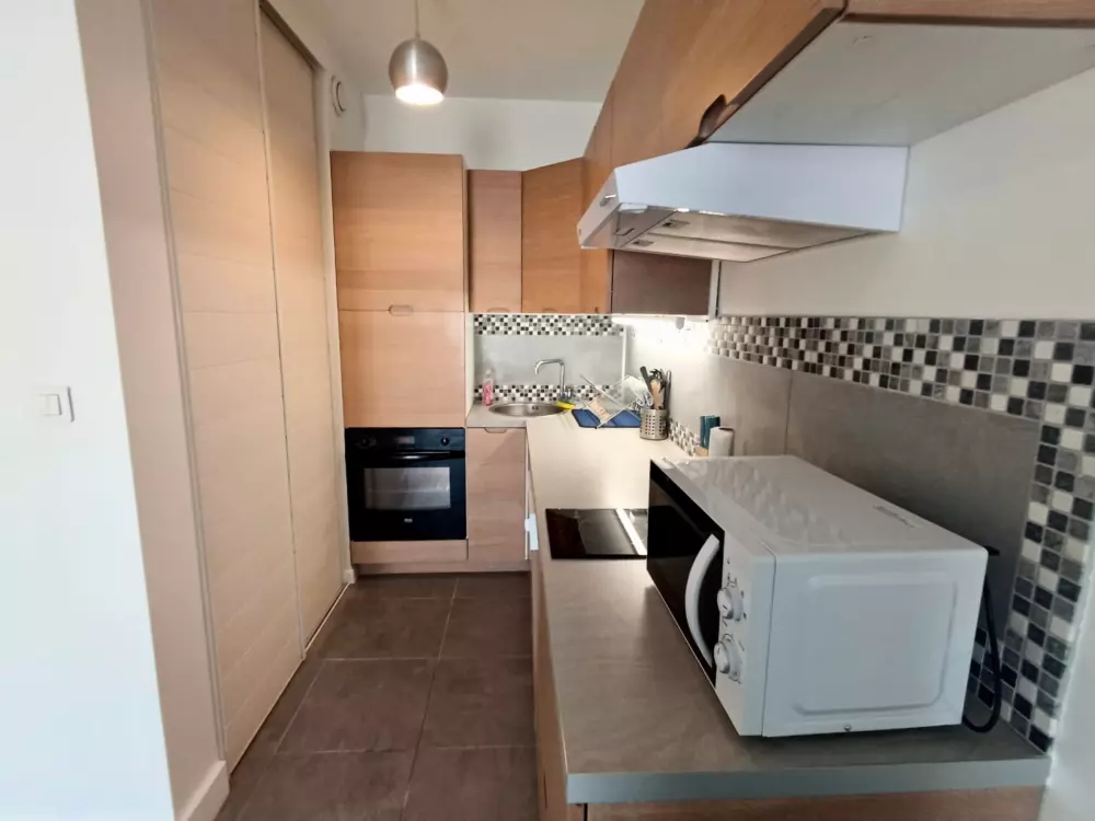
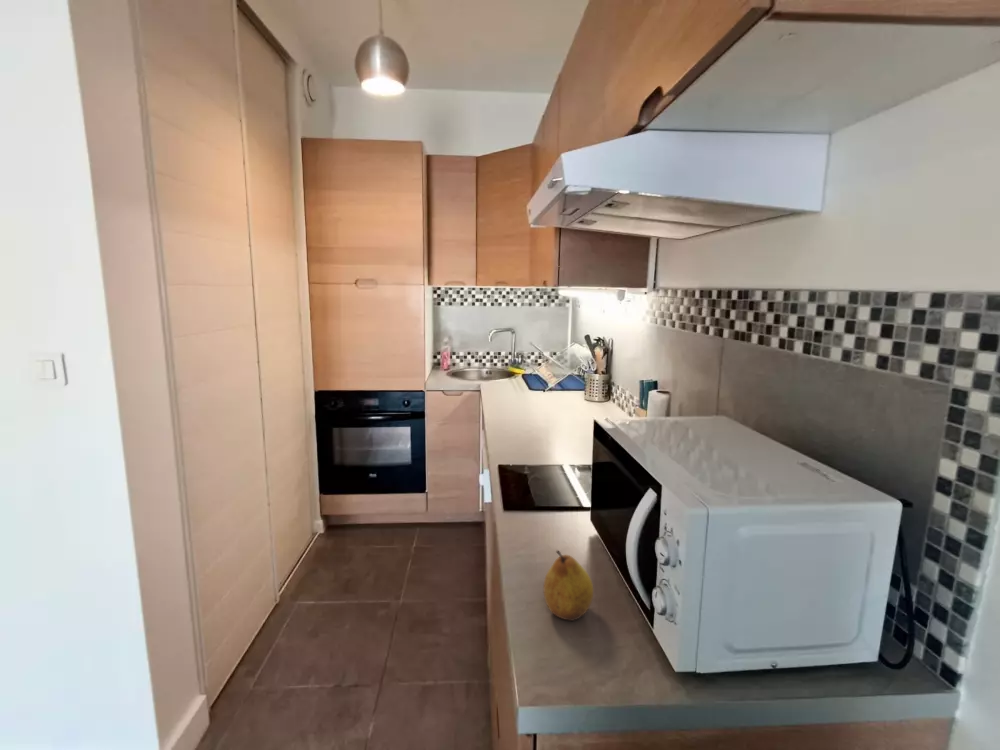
+ fruit (568, 579)
